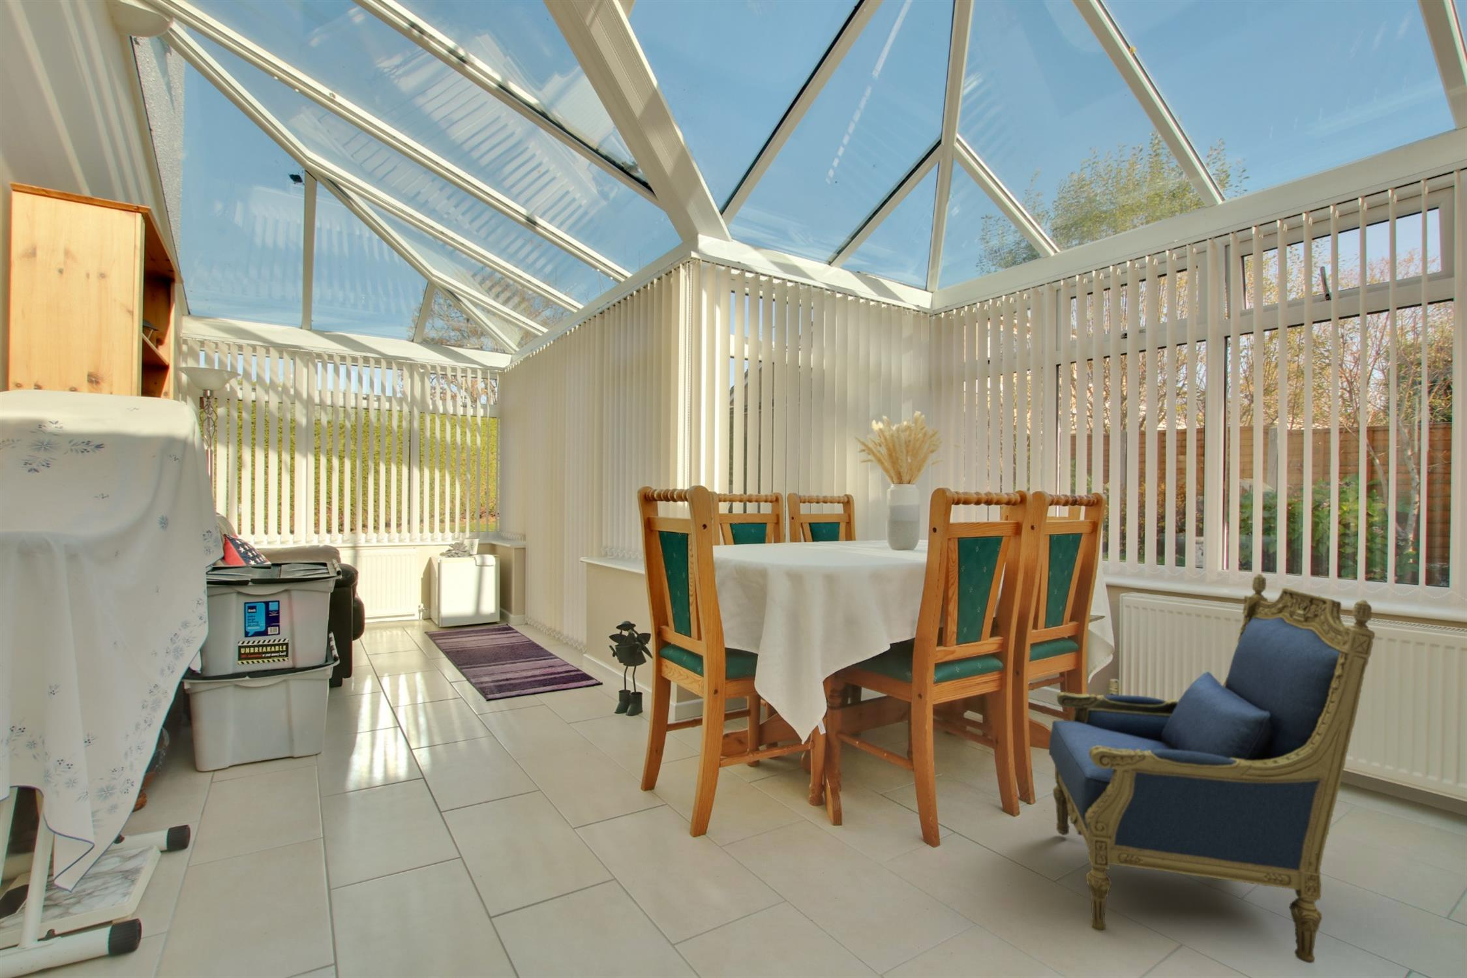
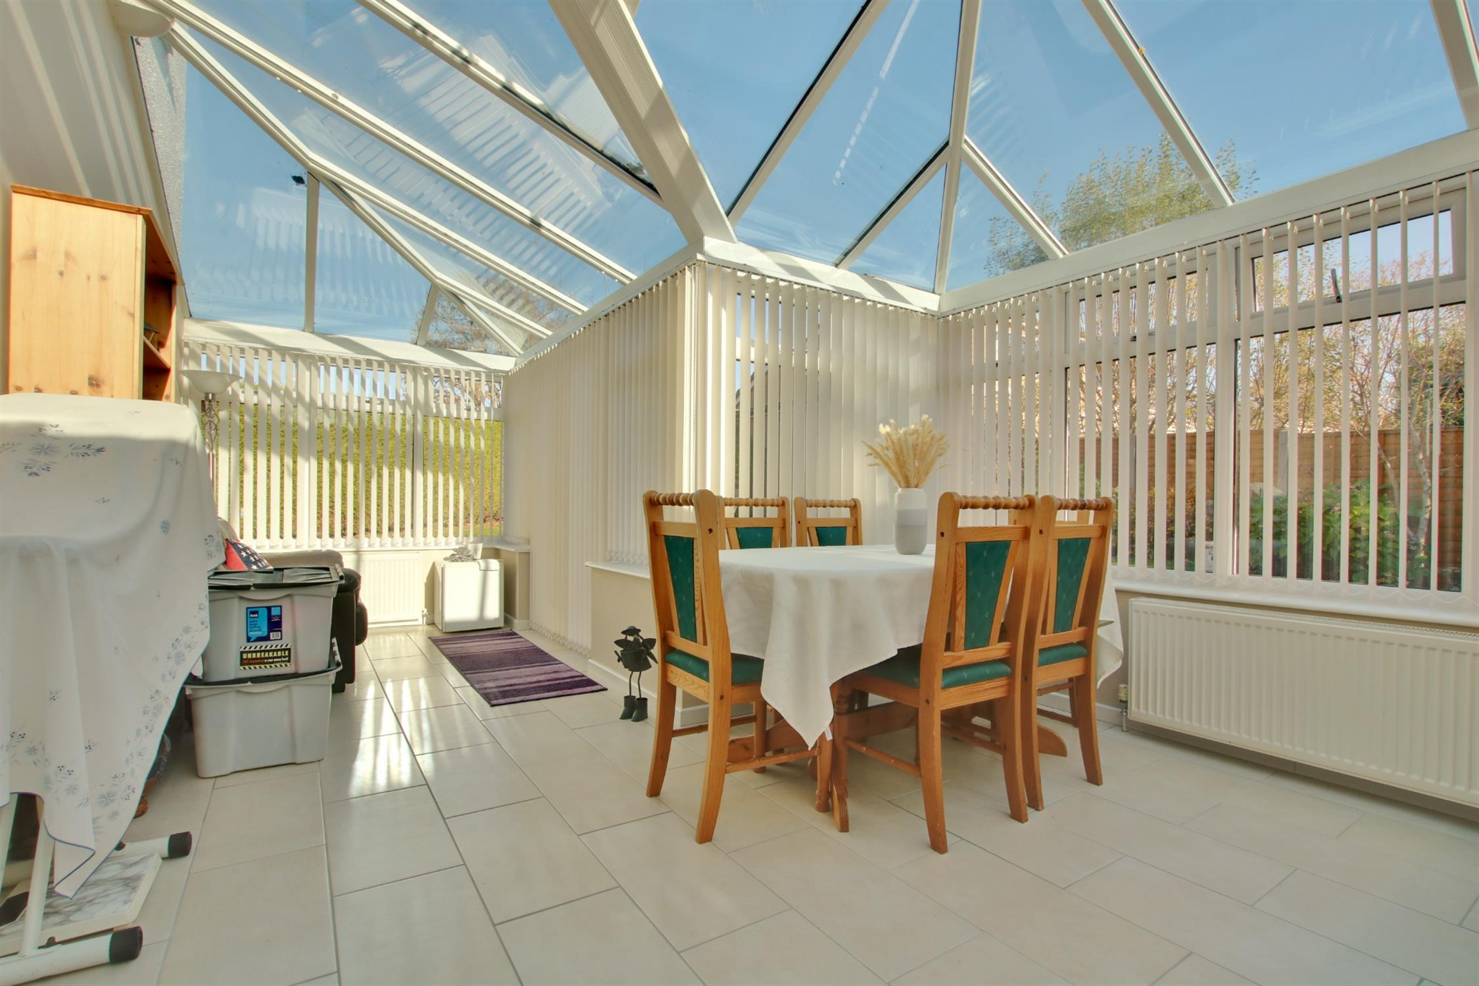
- armchair (1183, 718)
